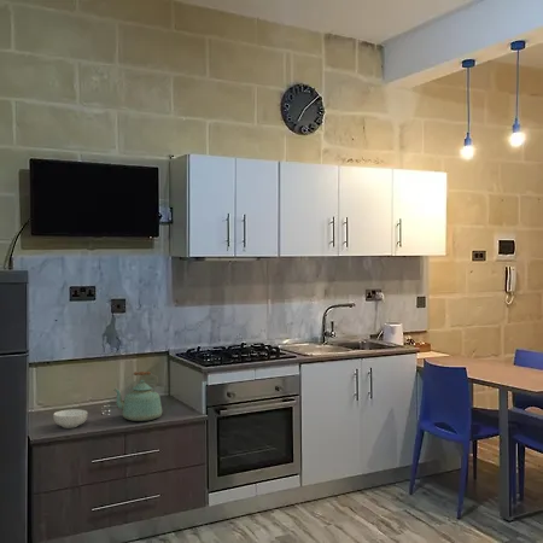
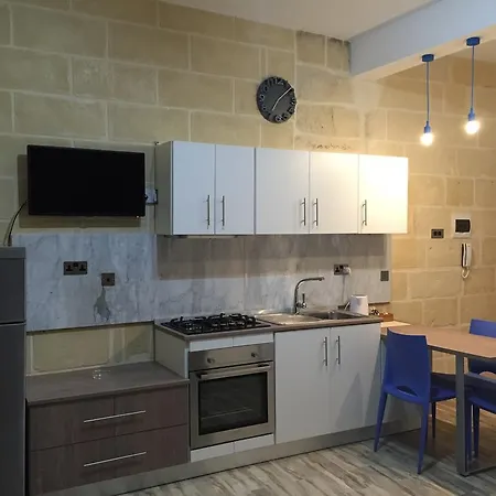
- cereal bowl (70, 419)
- kettle (138, 395)
